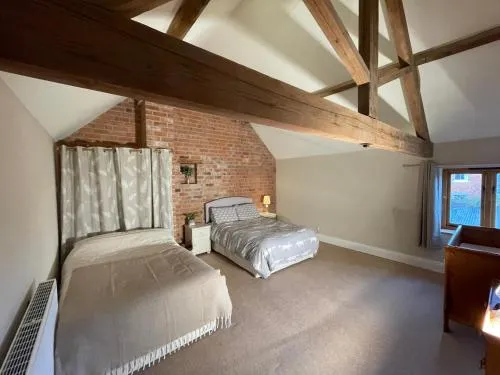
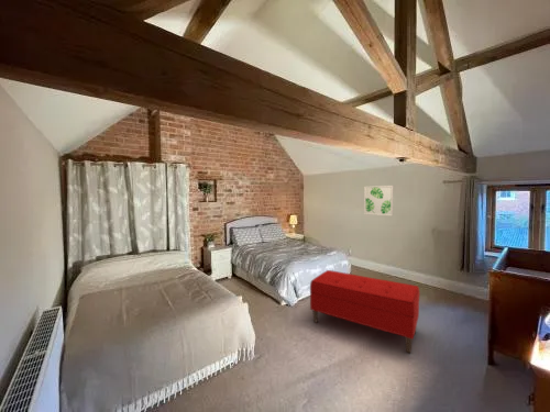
+ wall art (377, 200)
+ bench (362, 304)
